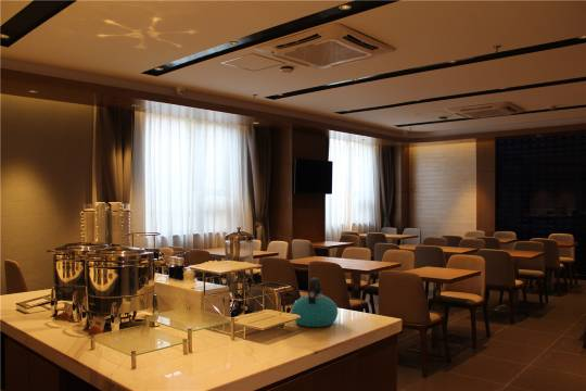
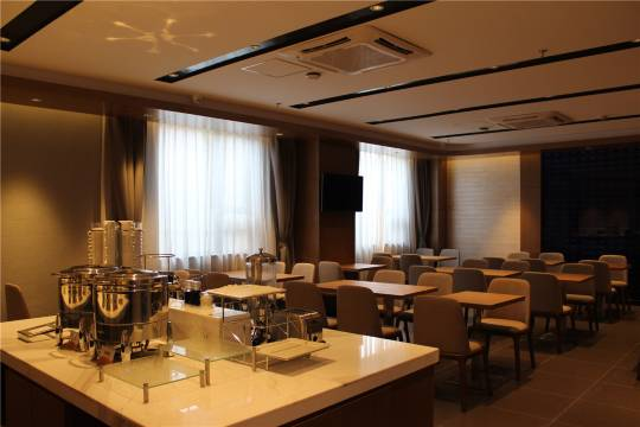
- kettle (315, 299)
